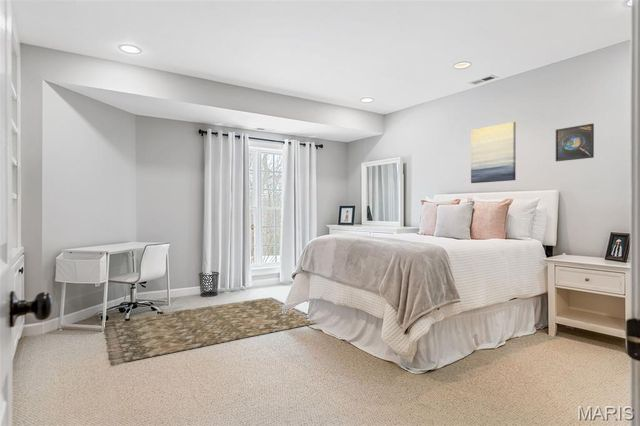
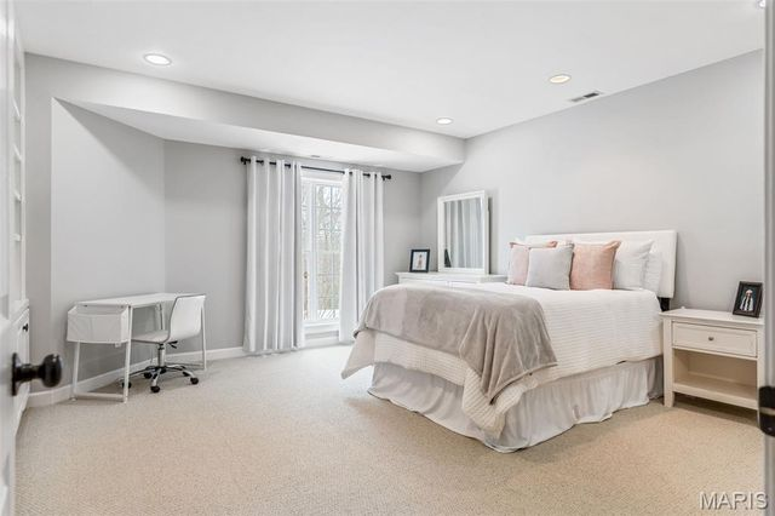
- waste bin (208, 284)
- rug (213, 321)
- wall art (492, 154)
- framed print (574, 143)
